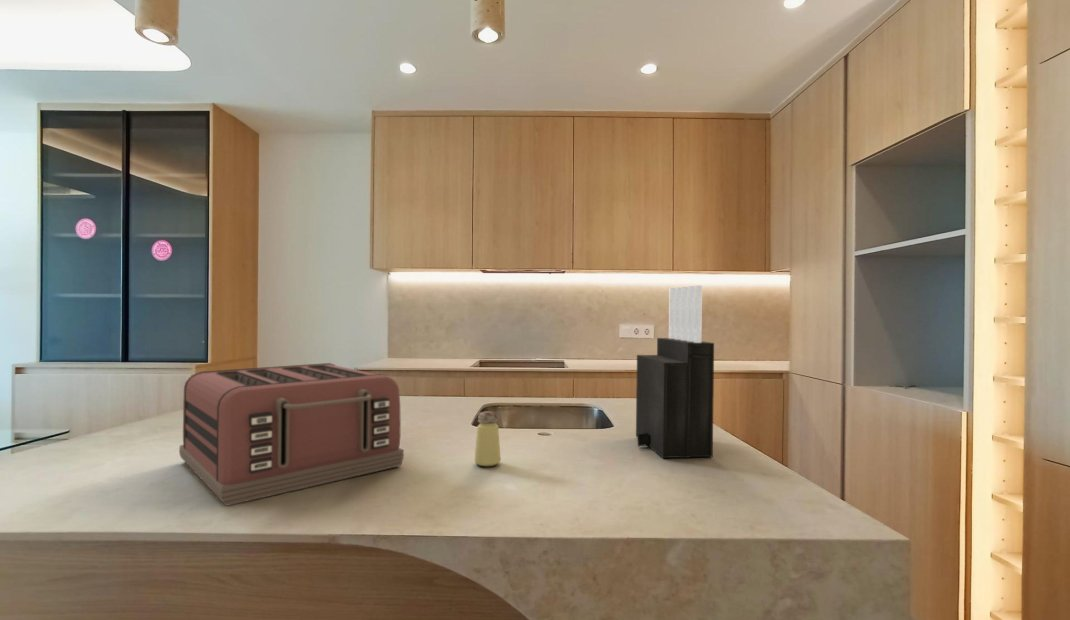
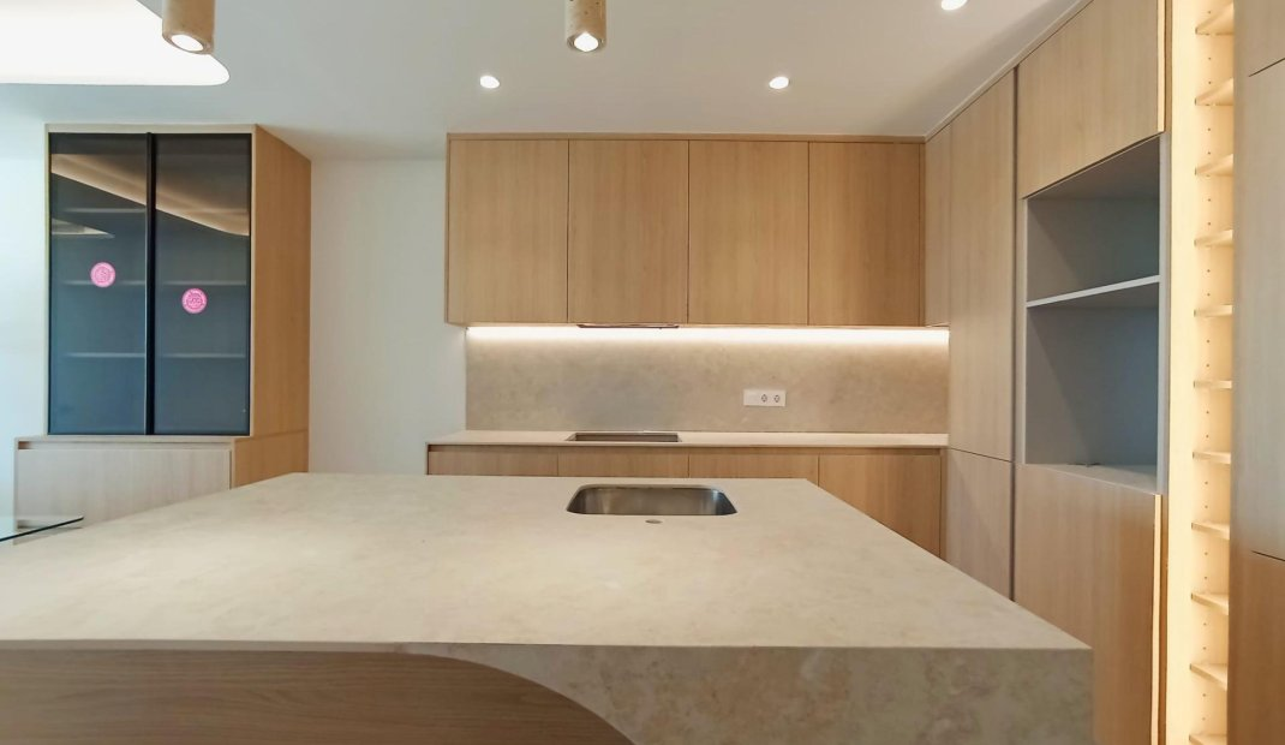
- toaster (294, 419)
- saltshaker (487, 437)
- knife block (667, 366)
